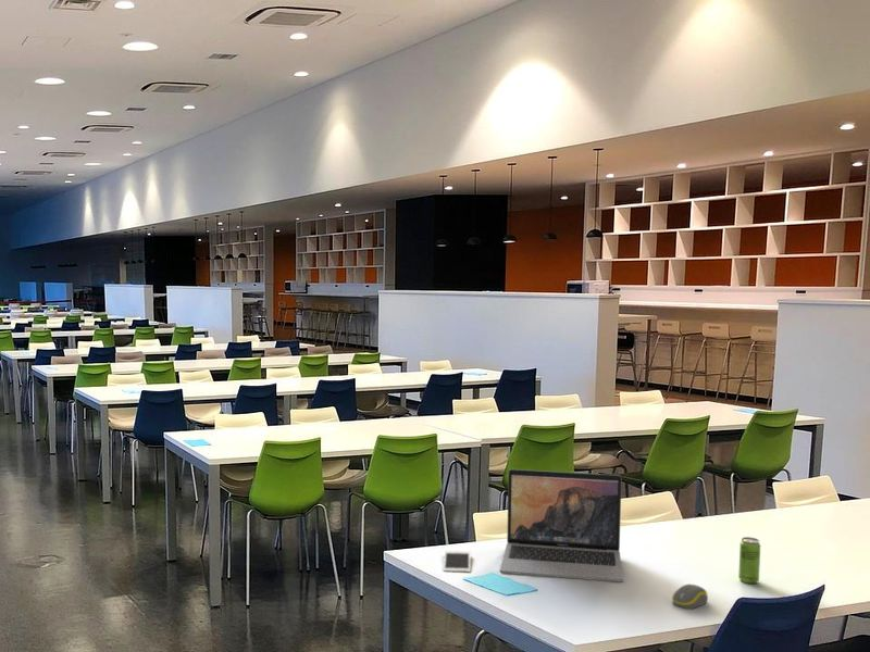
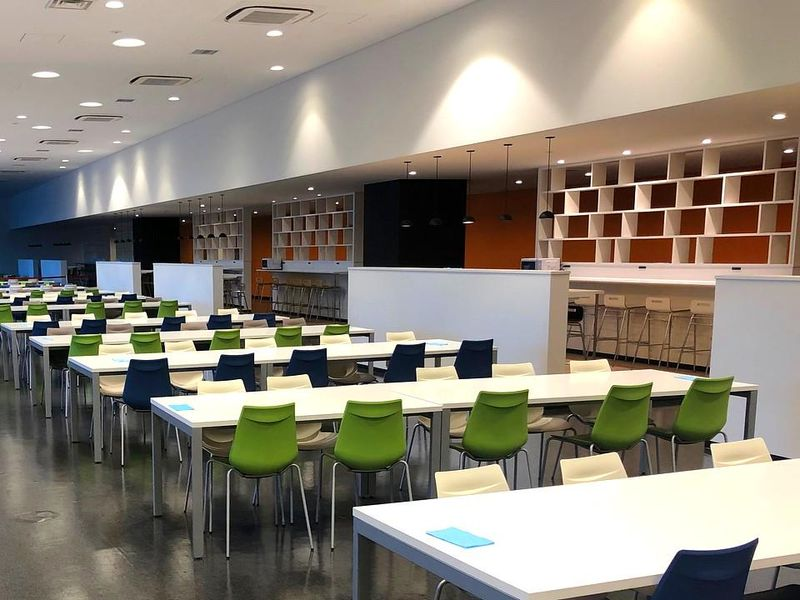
- laptop (562, 523)
- beverage can (749, 560)
- computer mouse (689, 594)
- cell phone (457, 561)
